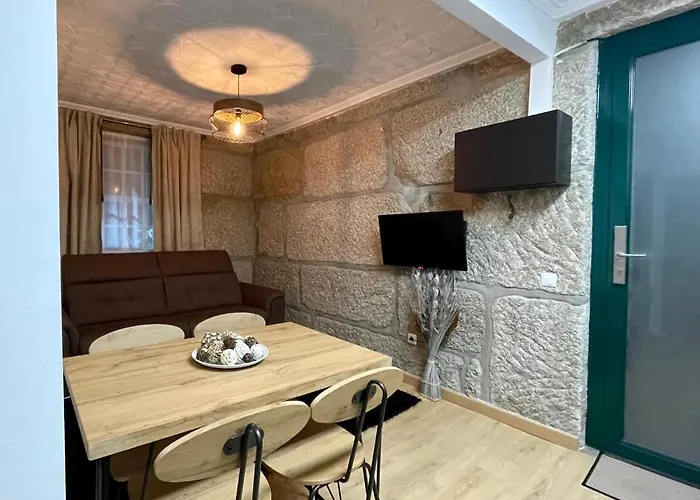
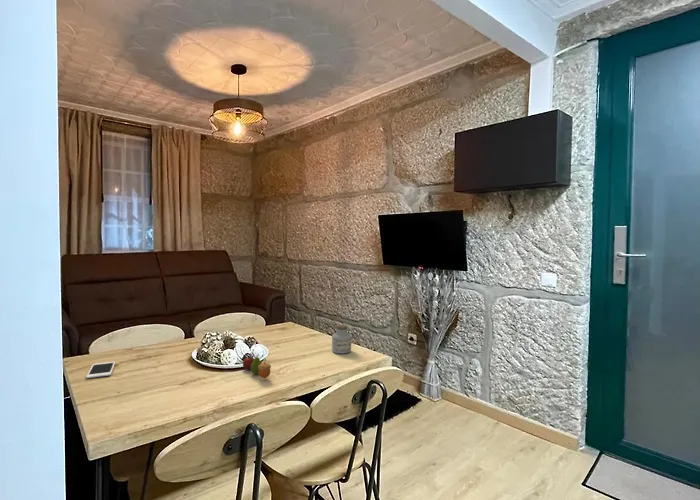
+ cell phone (101, 369)
+ jar (341, 338)
+ fruit (256, 363)
